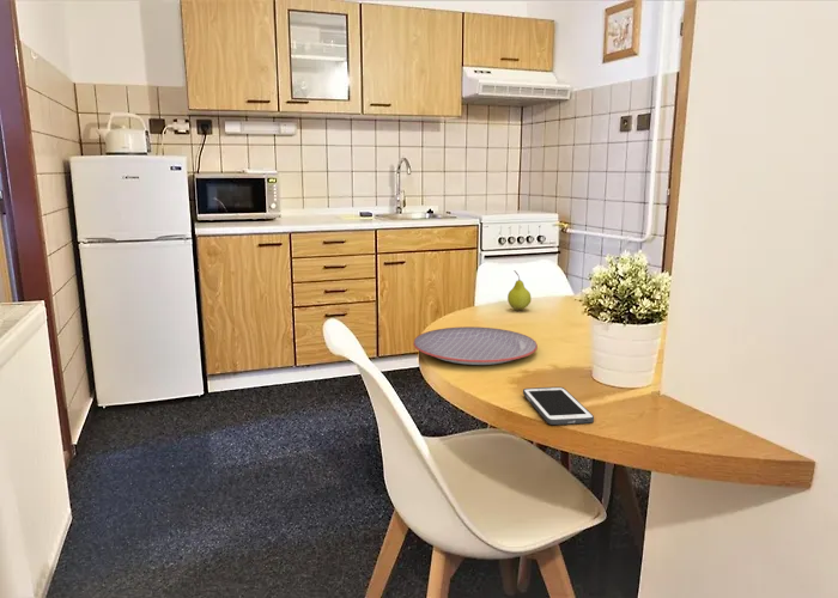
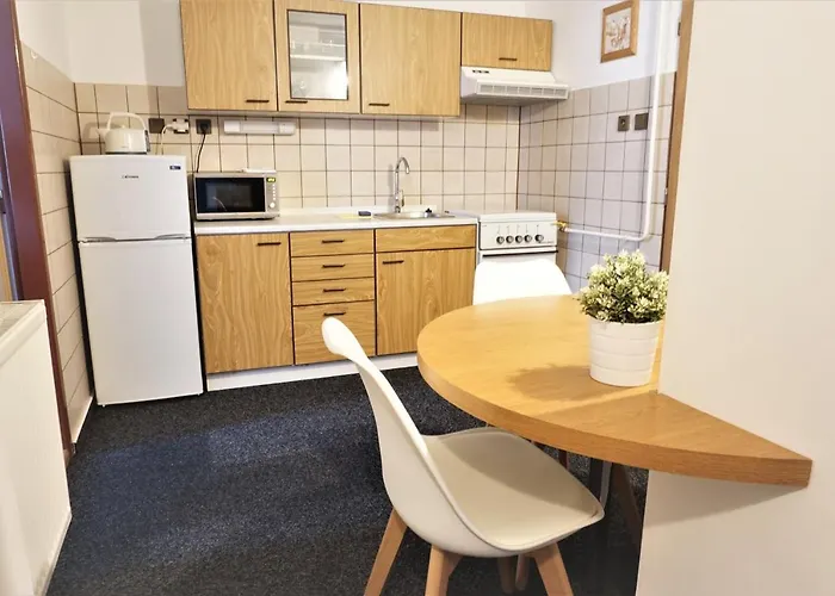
- plate (474, 346)
- fruit (520, 289)
- cell phone (555, 404)
